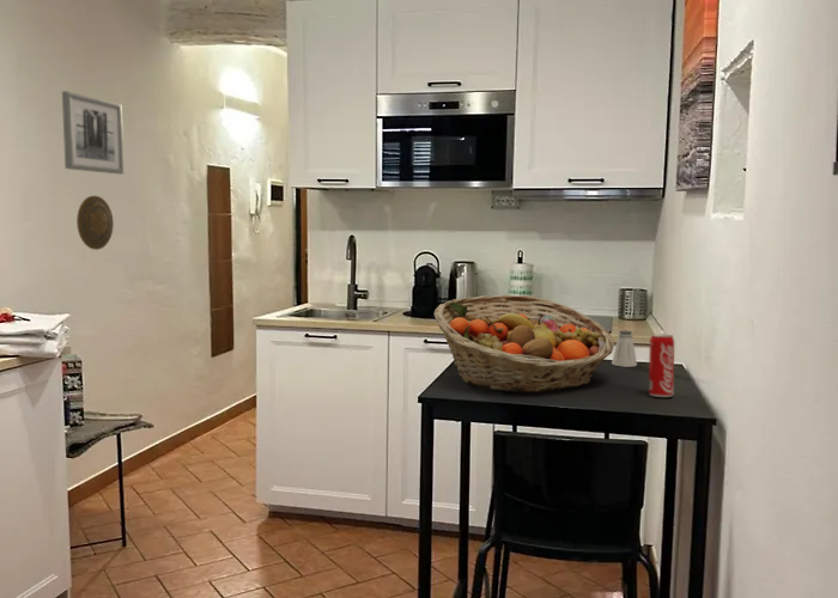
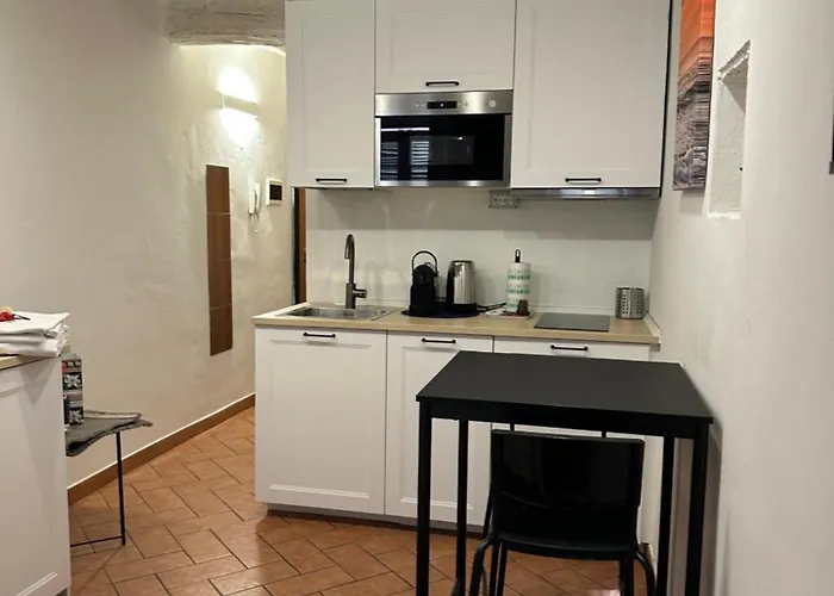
- decorative plate (97, 222)
- saltshaker (625, 347)
- beverage can (661, 365)
- fruit basket (523, 340)
- wall art (95, 135)
